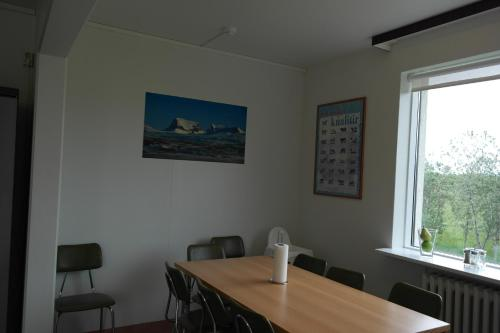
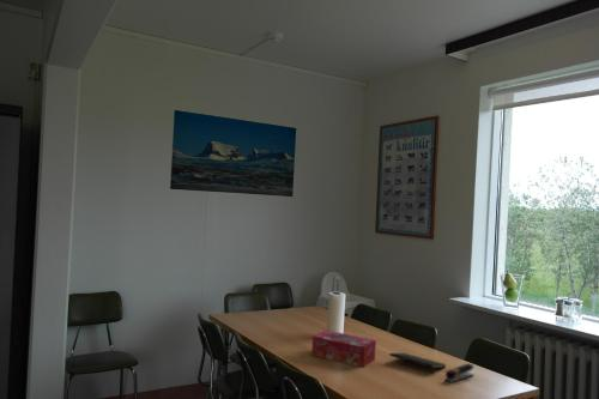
+ stapler (459, 371)
+ notepad (417, 359)
+ tissue box (343, 347)
